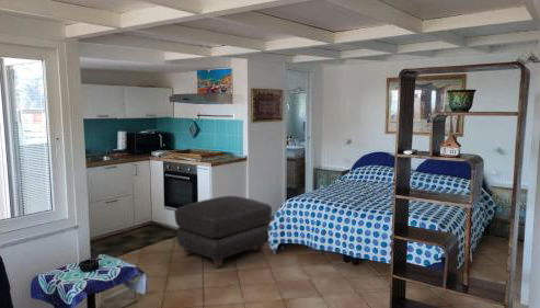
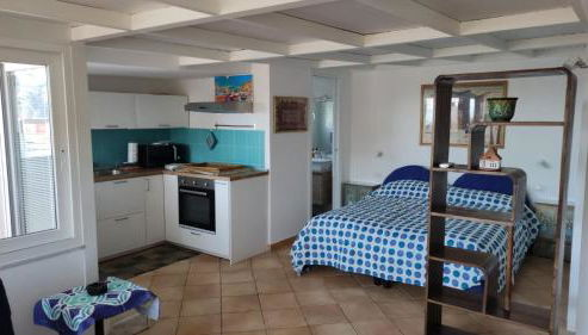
- ottoman (223, 226)
